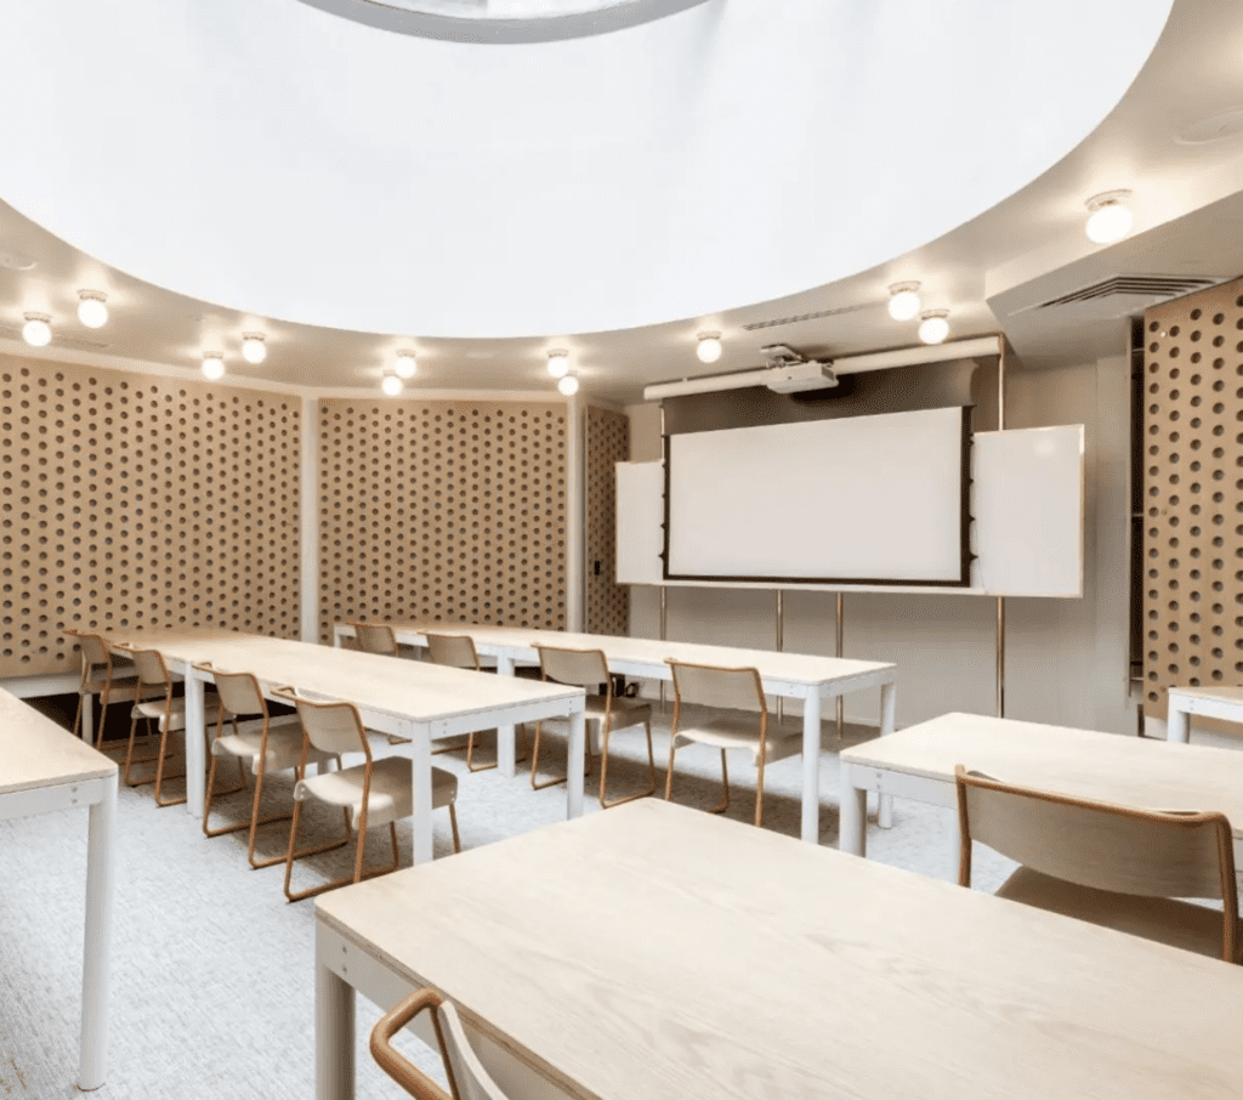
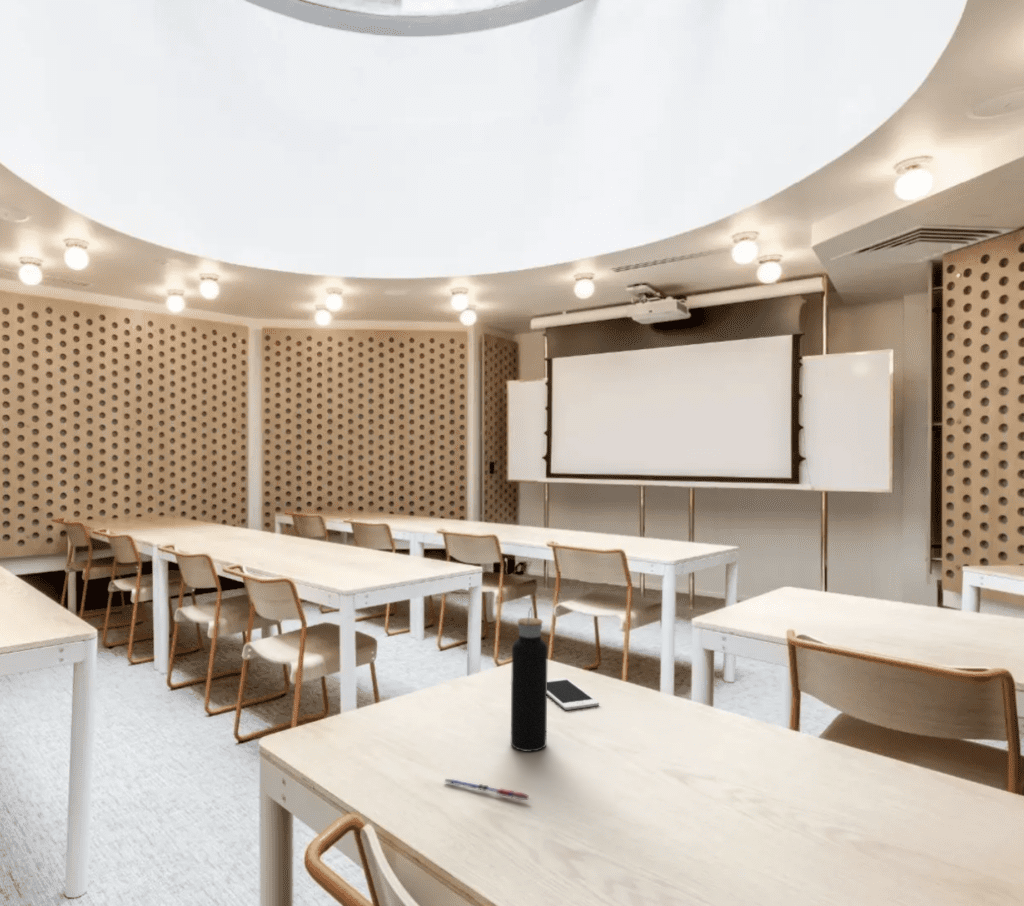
+ cell phone (565, 692)
+ pen (485, 787)
+ water bottle (529, 675)
